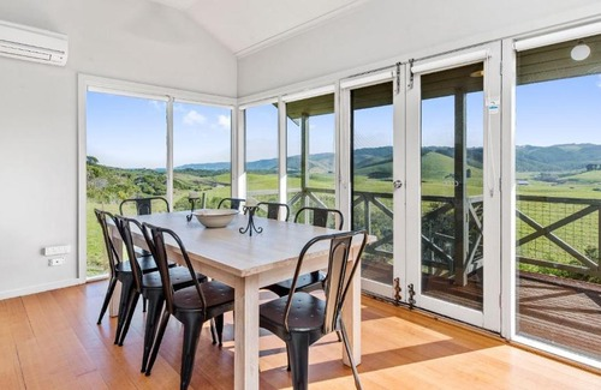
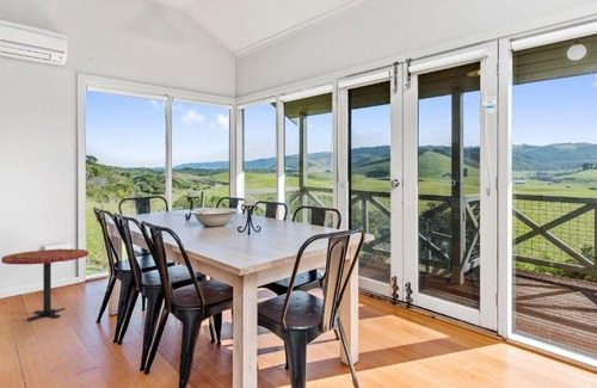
+ side table (47, 283)
